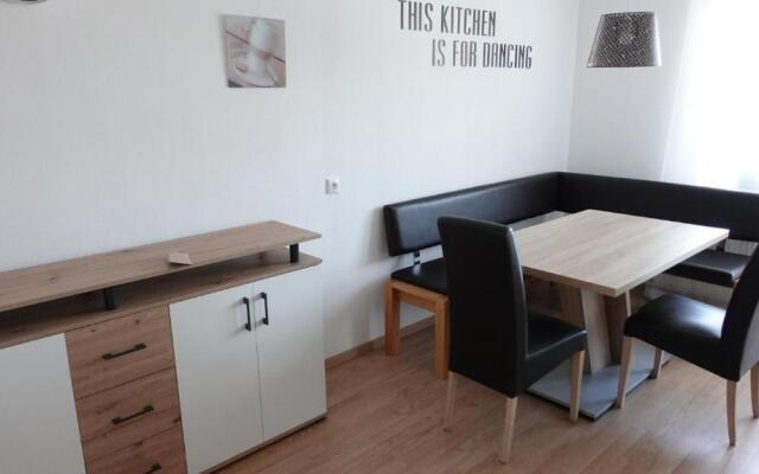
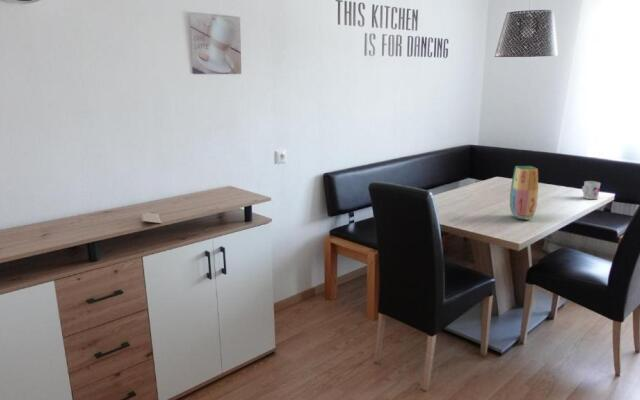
+ mug (589, 190)
+ vase (523, 193)
